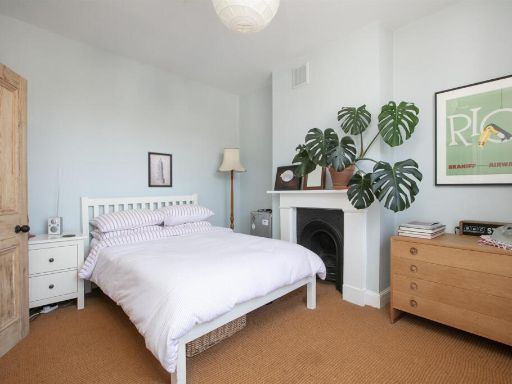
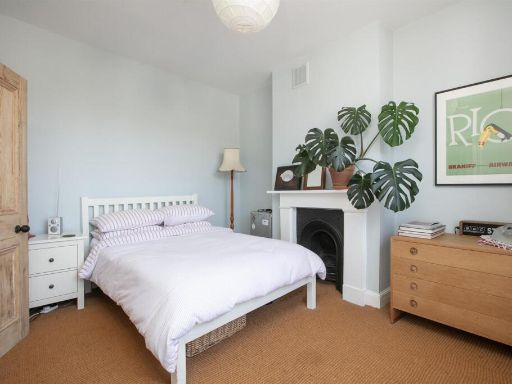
- wall art (160, 170)
